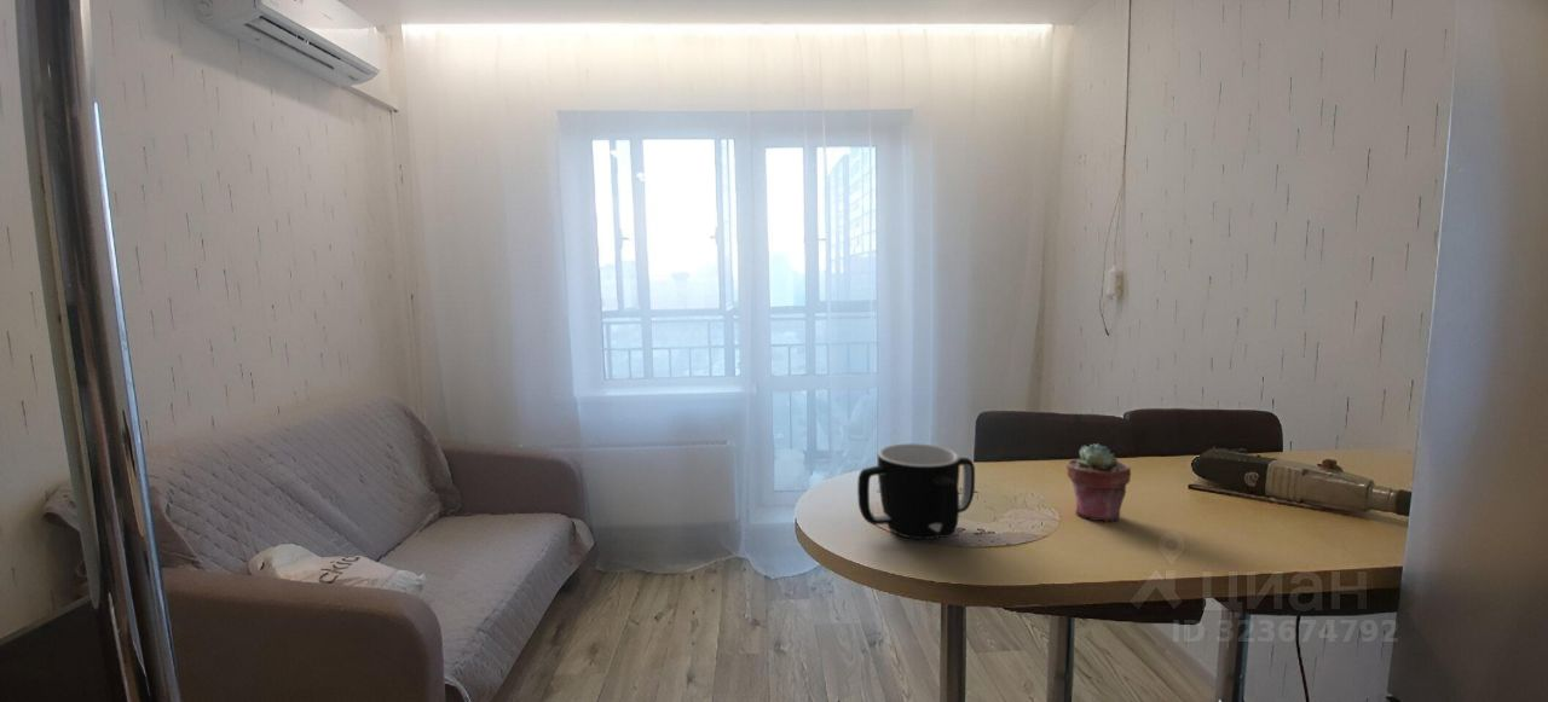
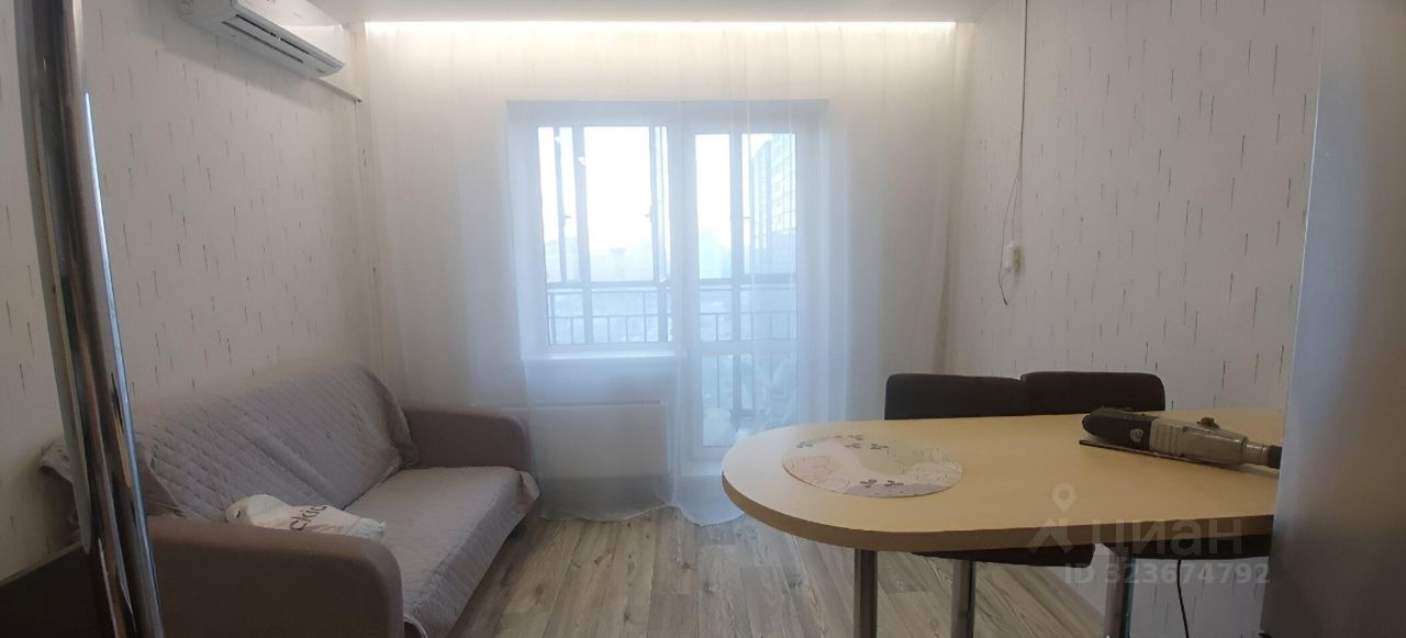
- potted succulent (1097, 478)
- mug (917, 491)
